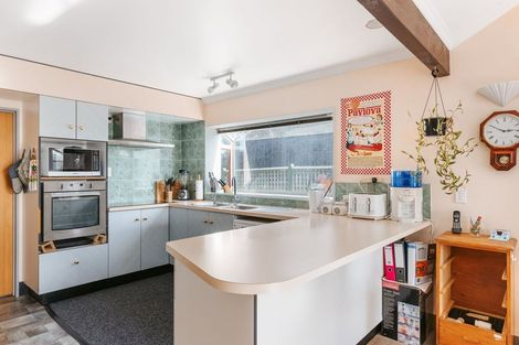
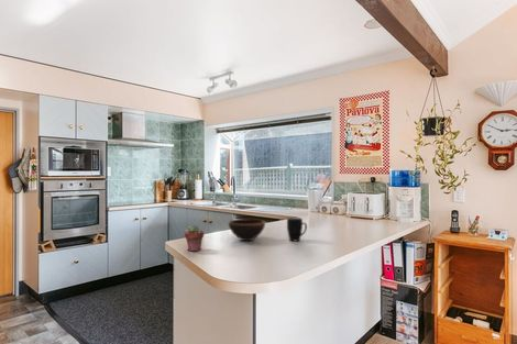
+ bowl (246, 230)
+ potted succulent (194, 236)
+ mug (297, 230)
